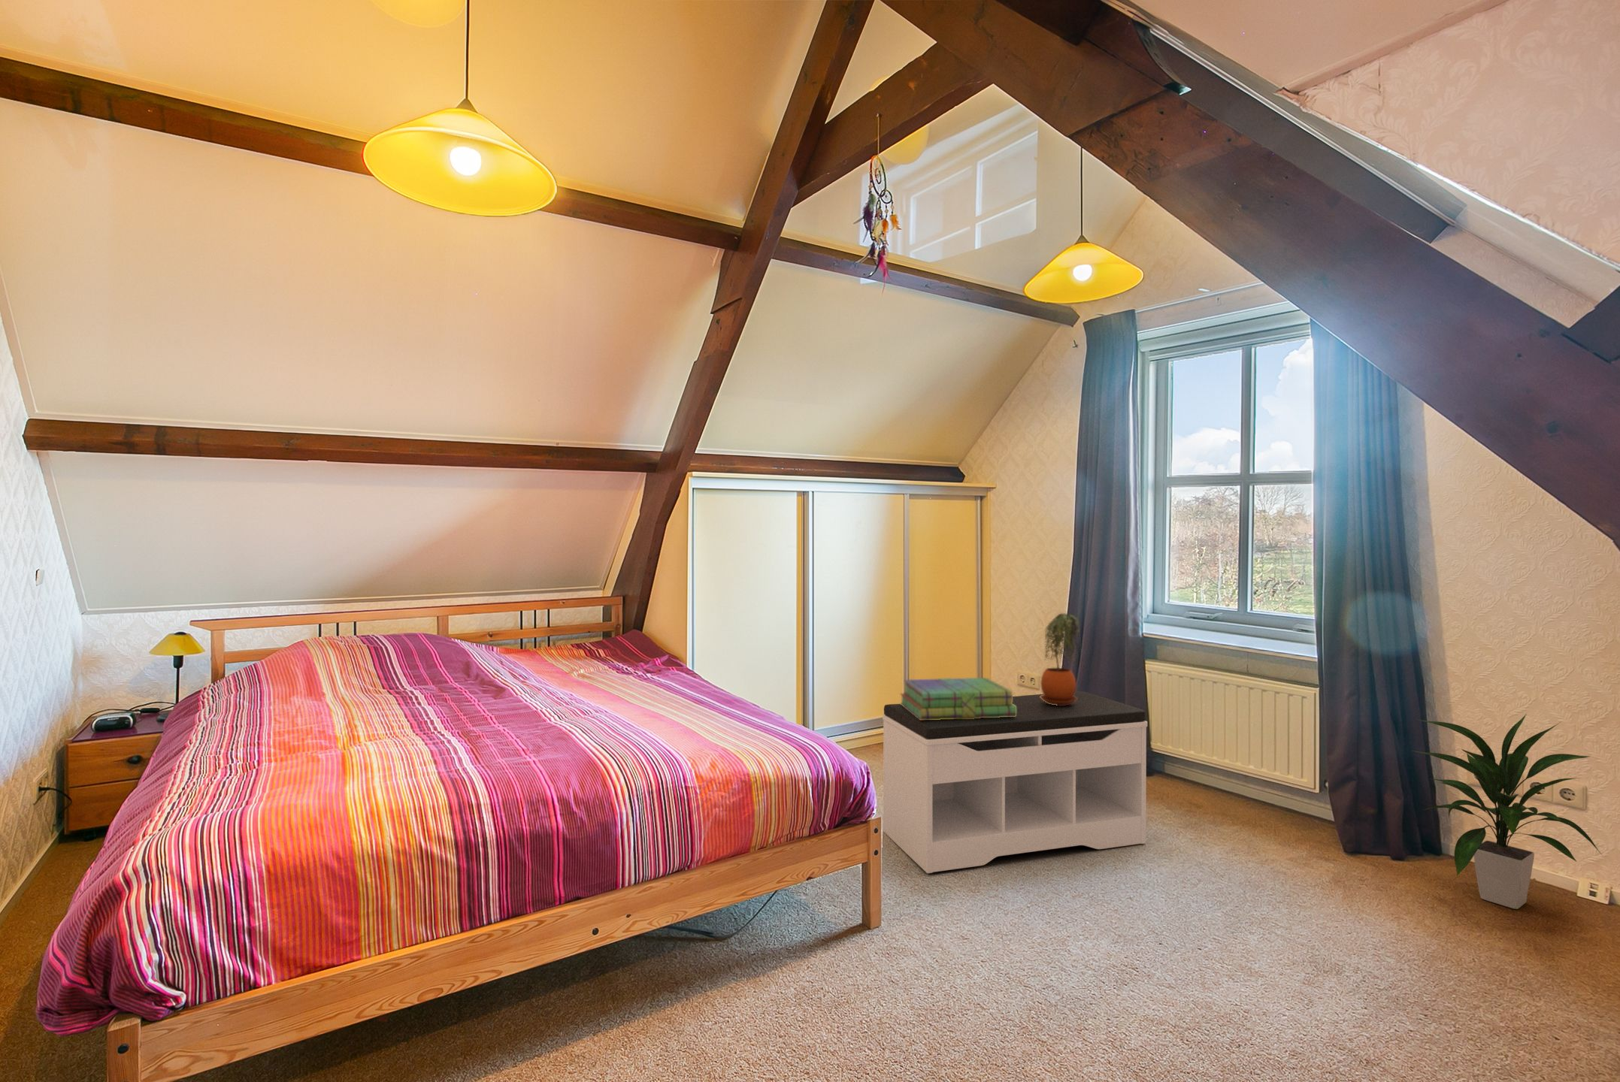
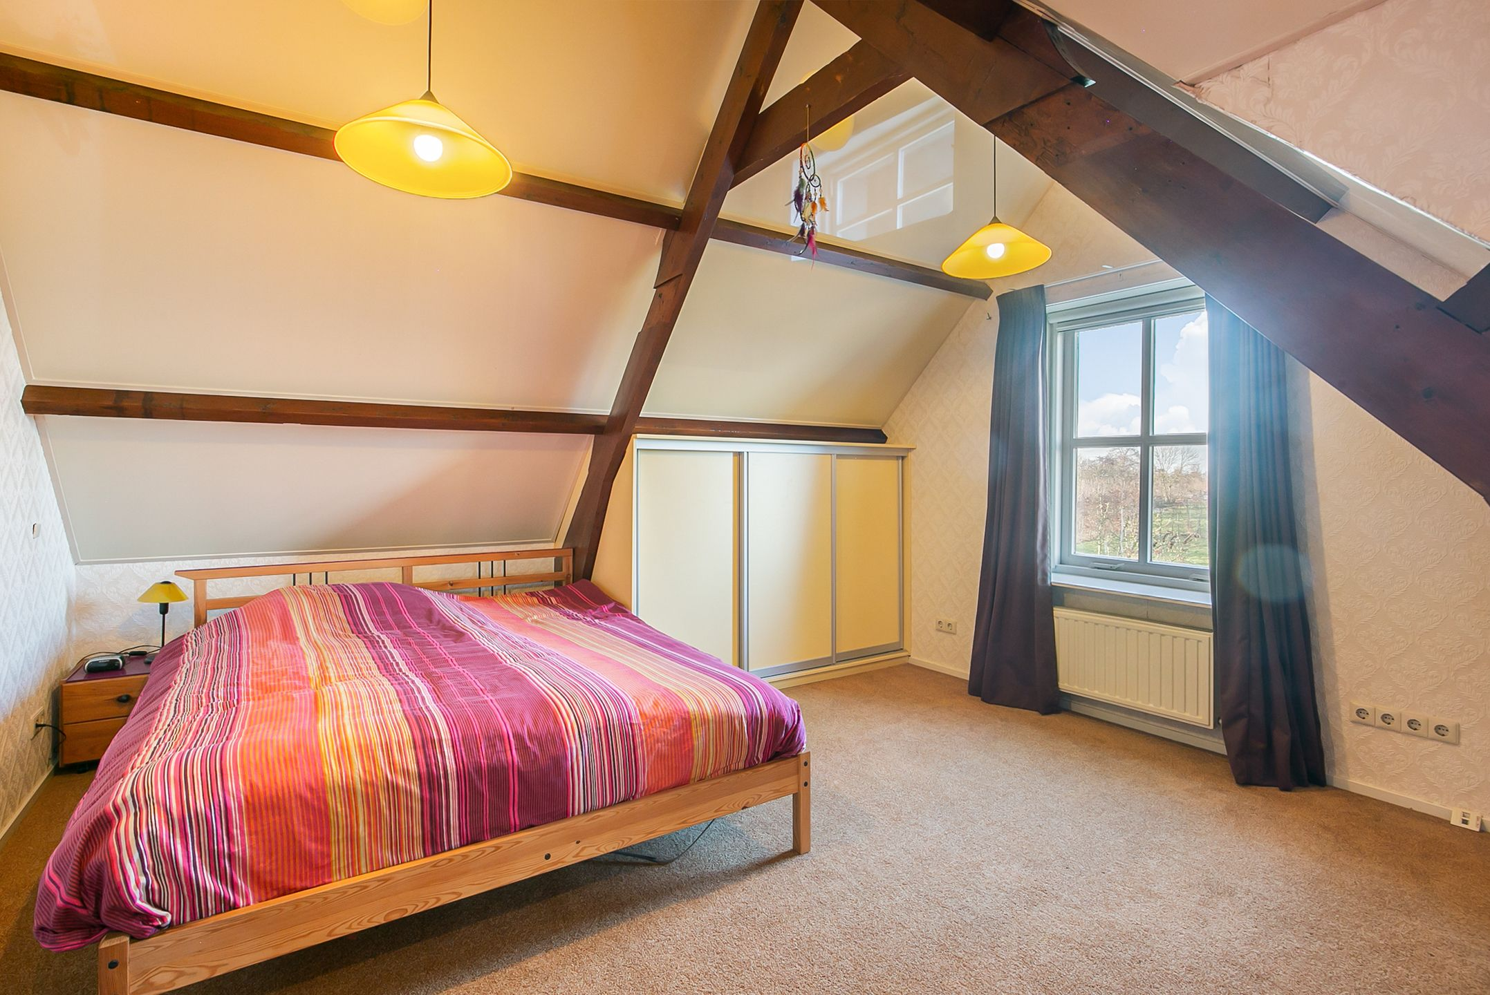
- indoor plant (1496, 805)
- stack of books (956, 697)
- bench (1012, 772)
- potted plant (1062, 657)
